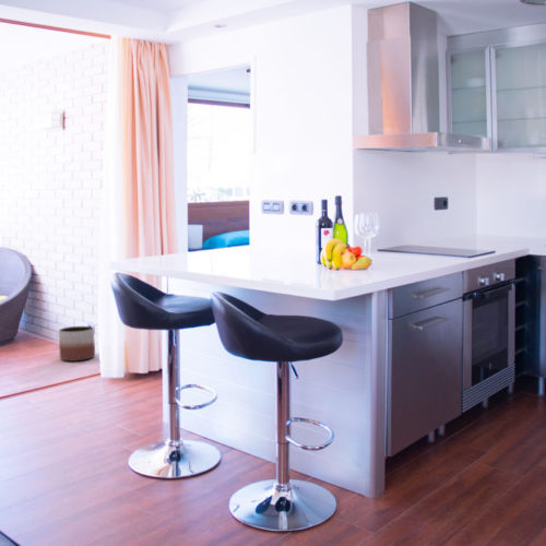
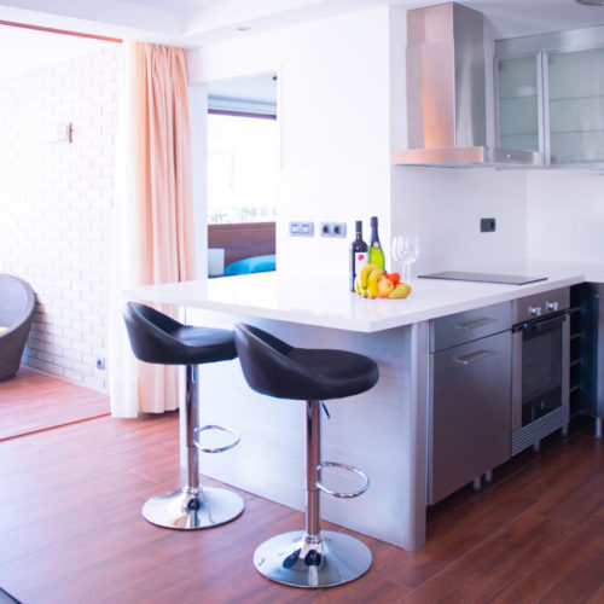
- planter (76, 343)
